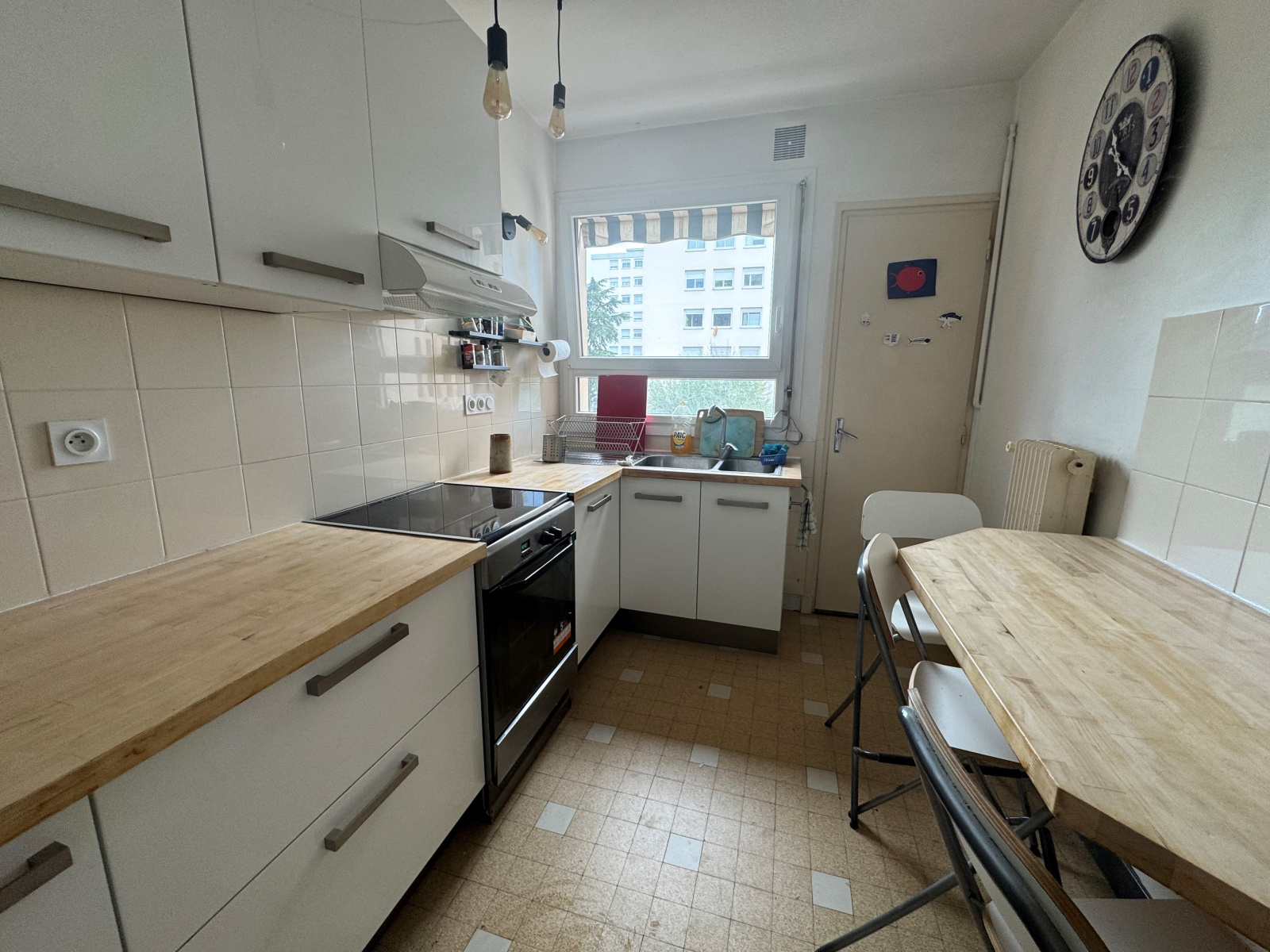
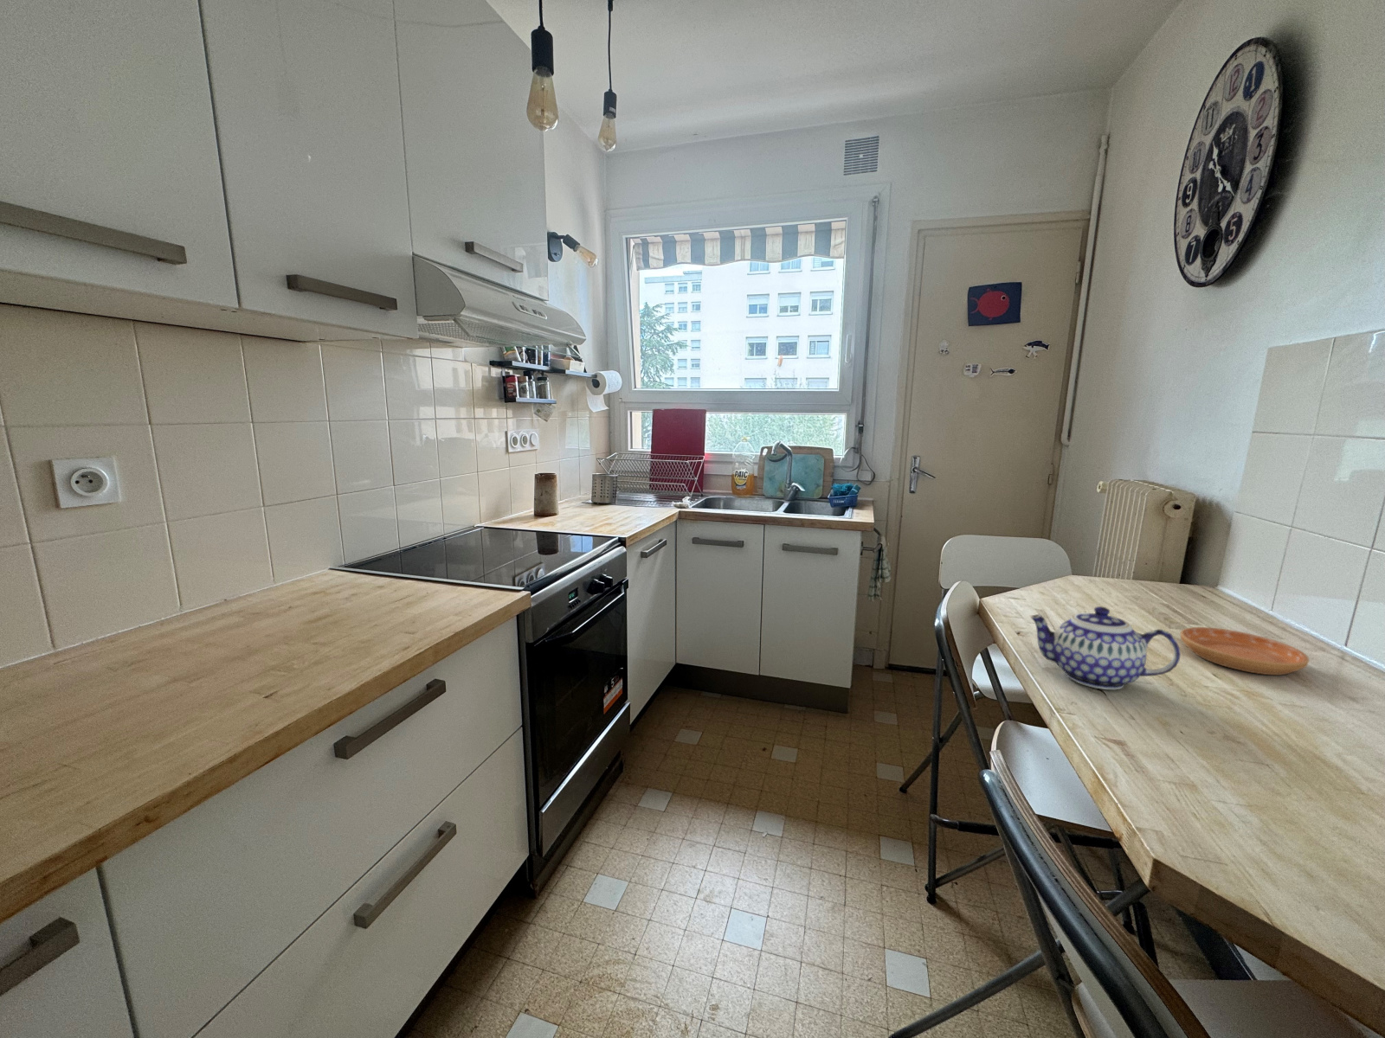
+ saucer (1240, 651)
+ teapot (1098, 643)
